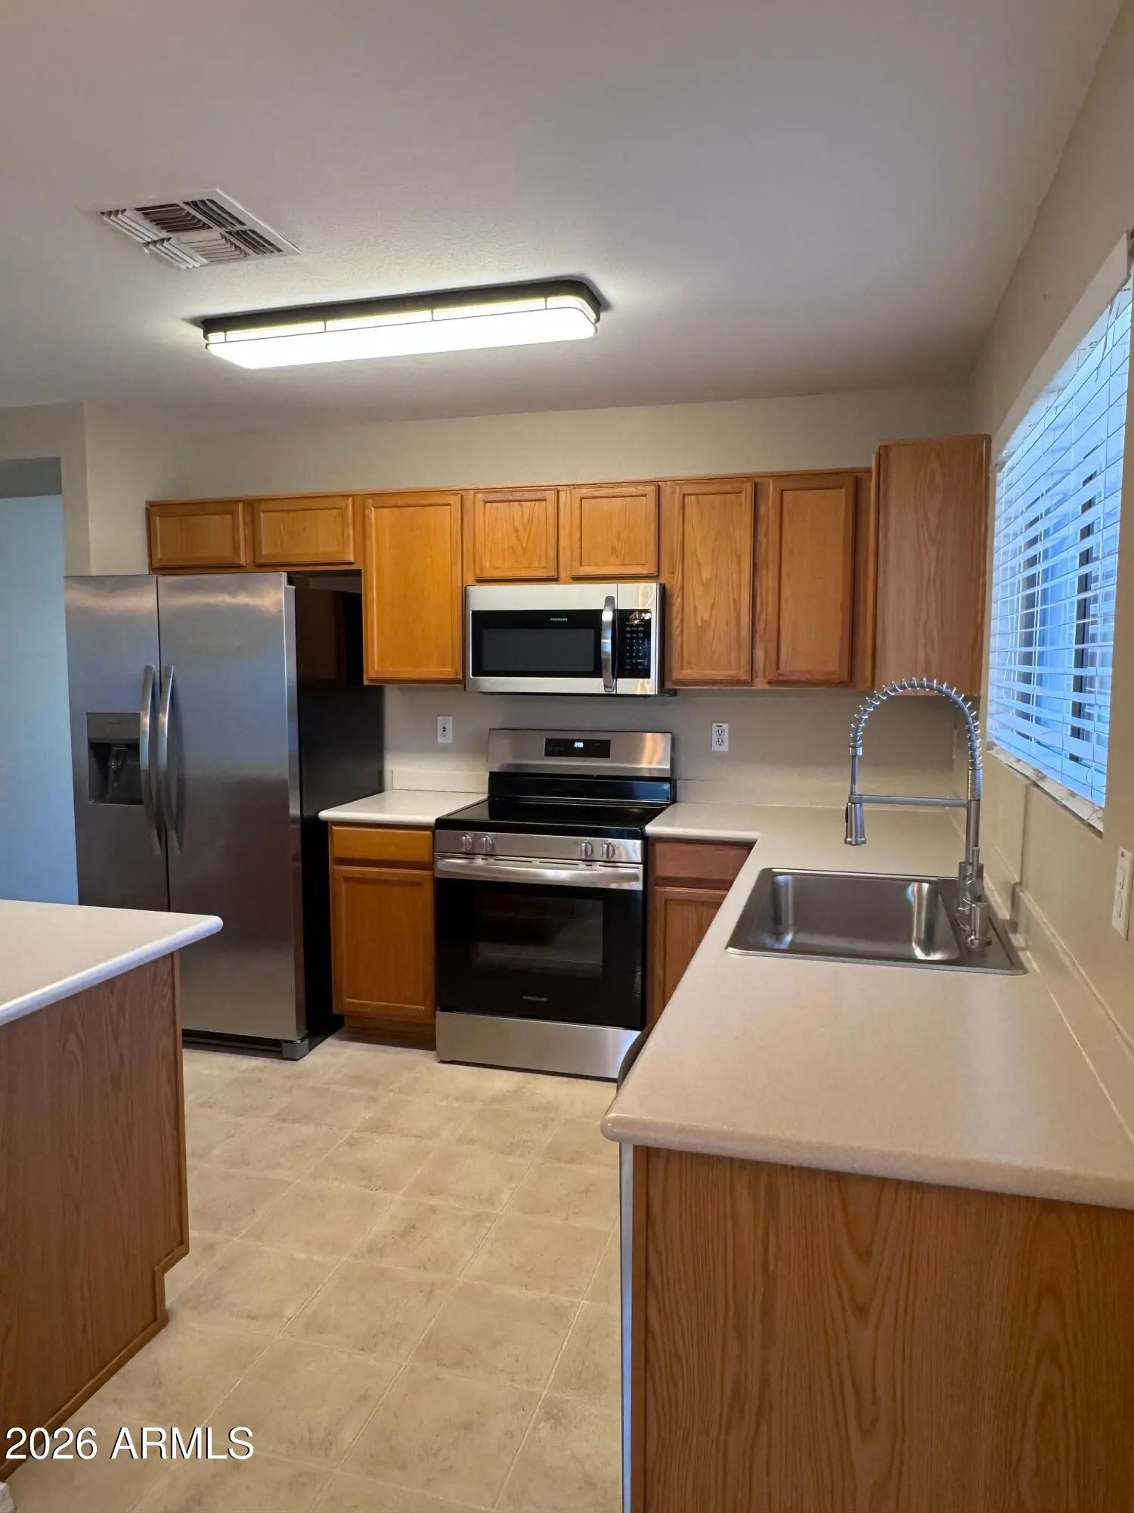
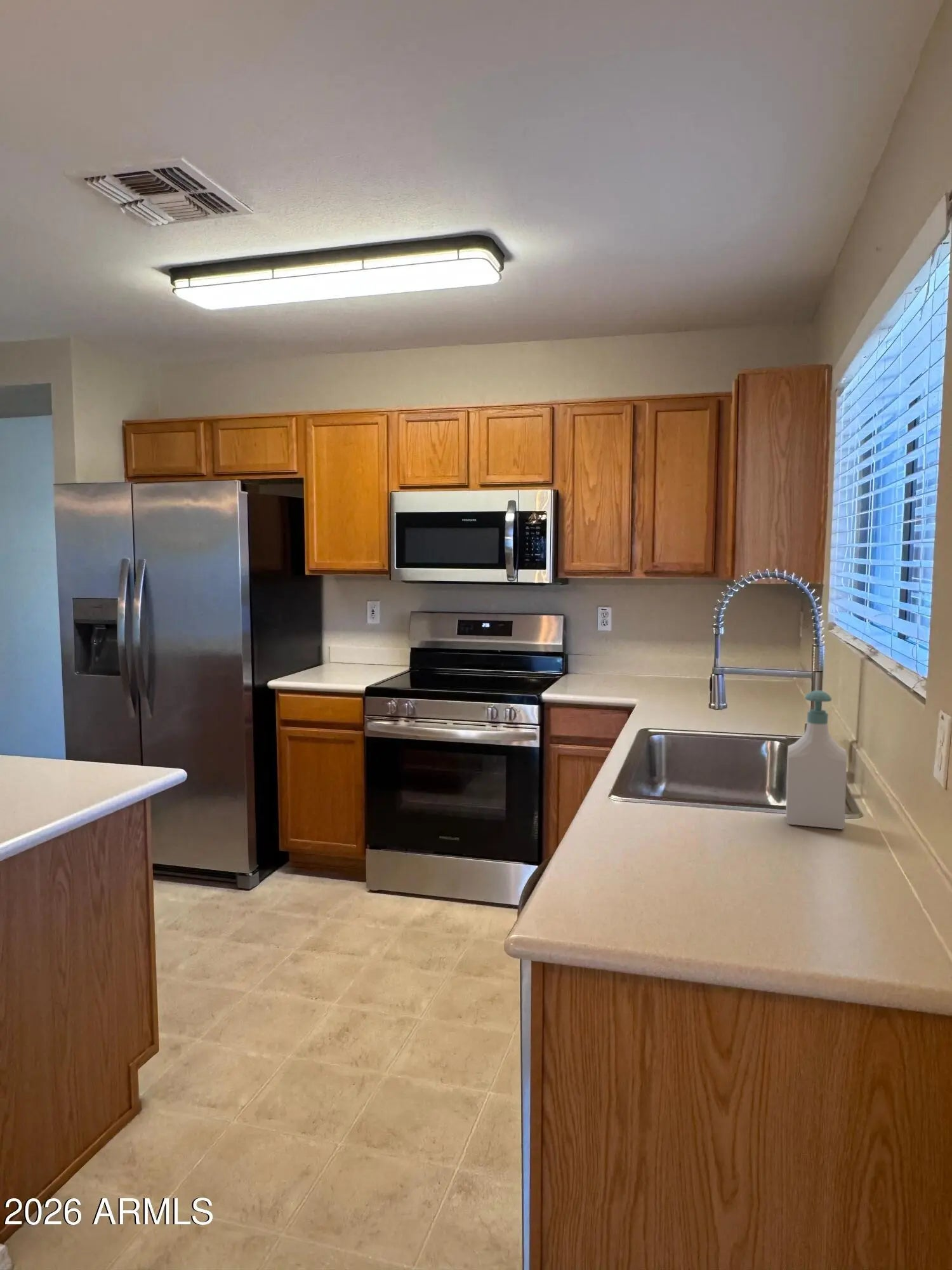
+ soap bottle (816, 756)
